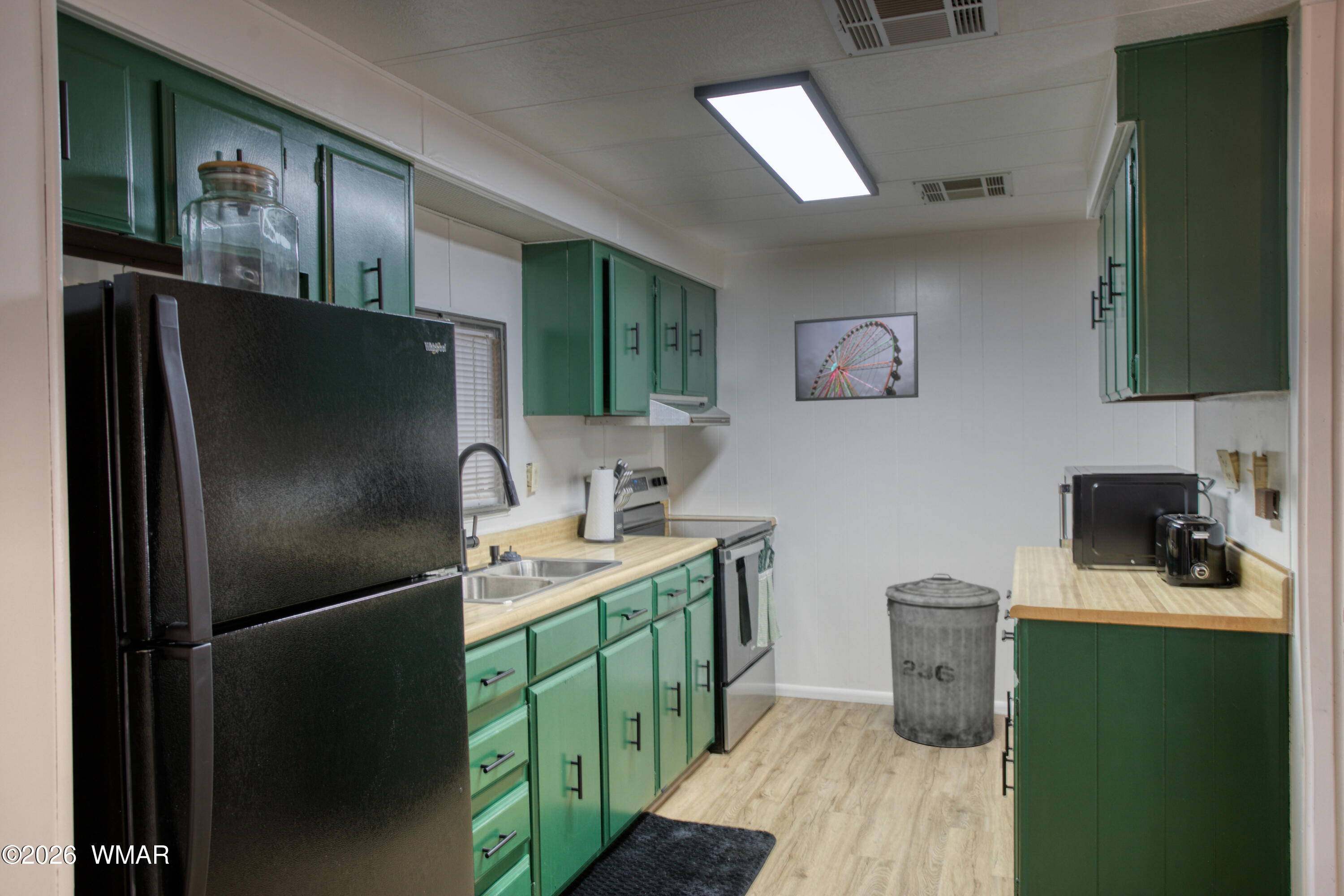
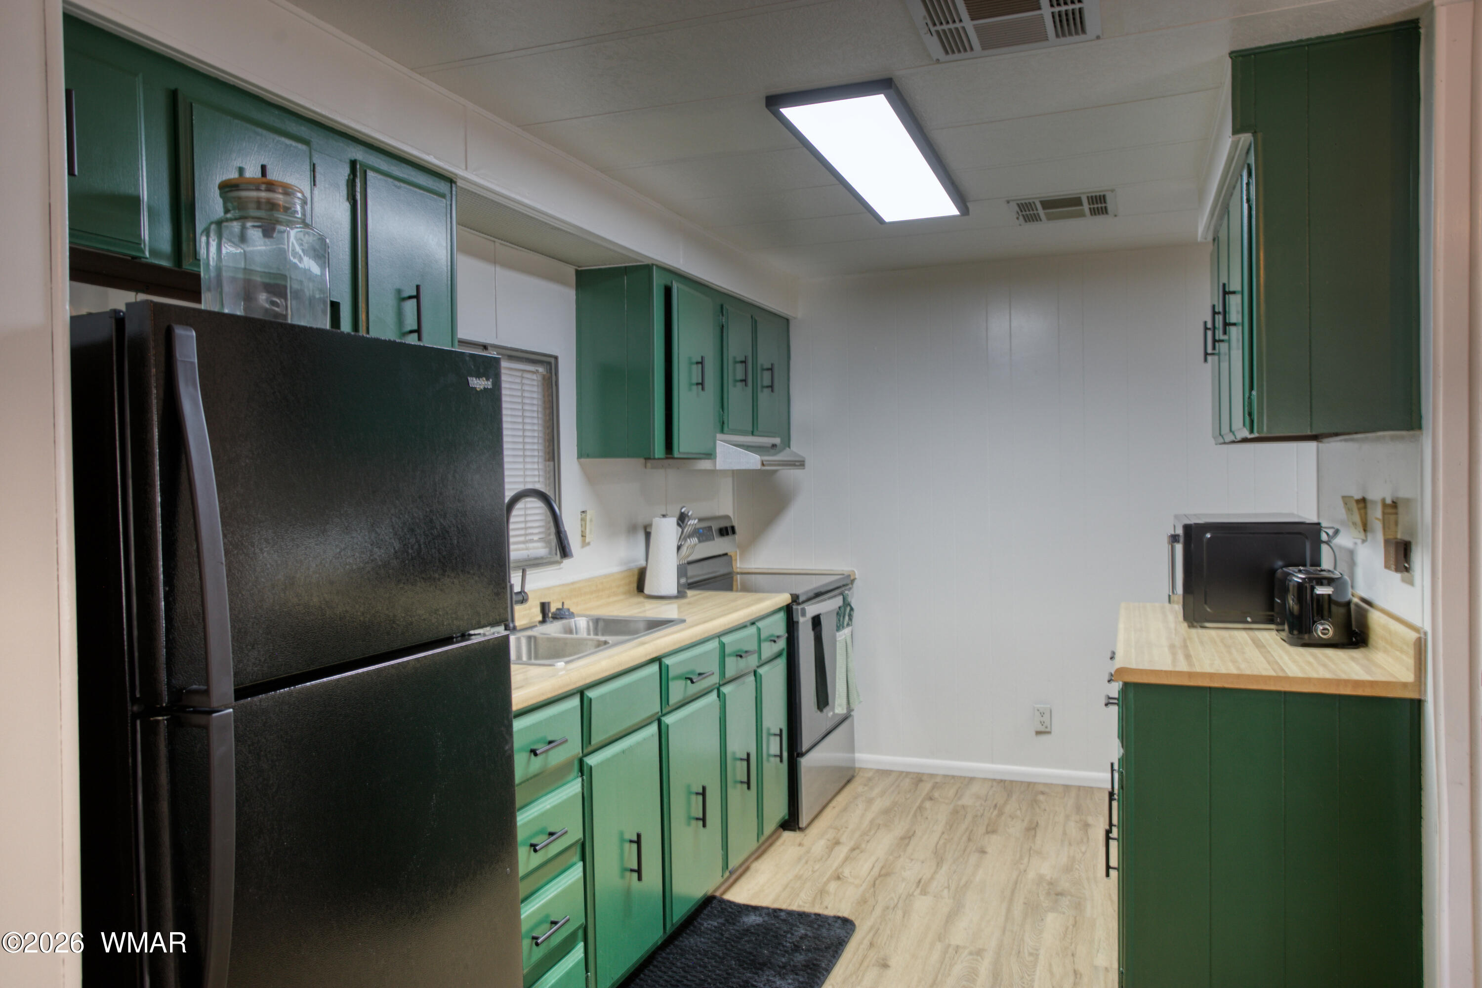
- trash can (942, 652)
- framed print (854, 358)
